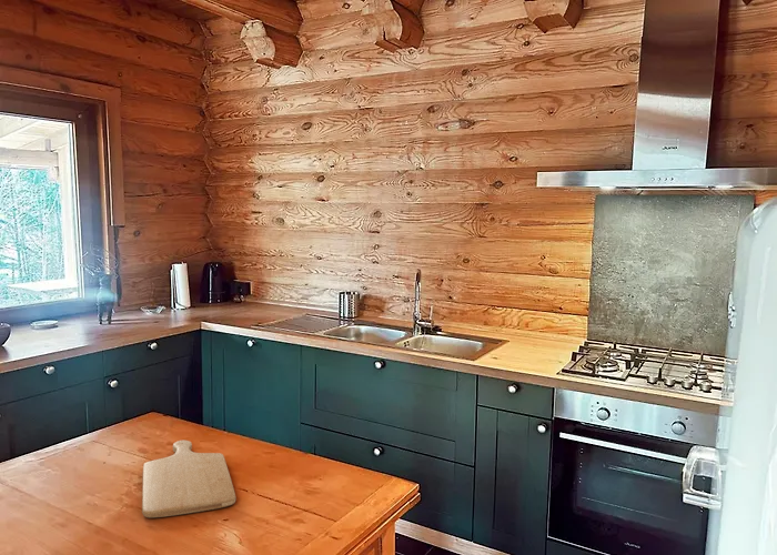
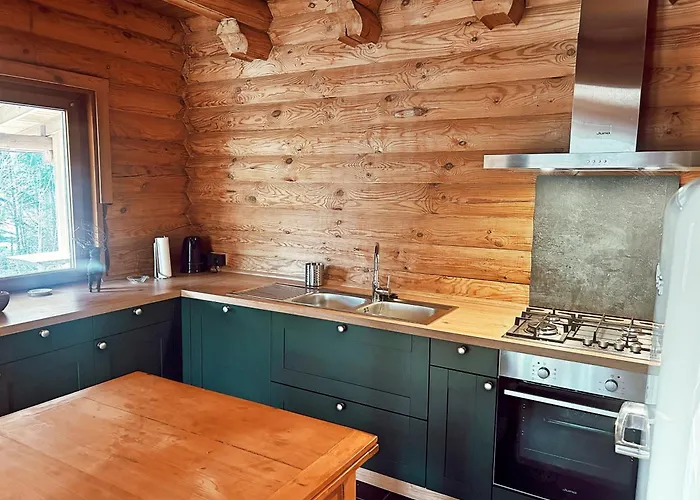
- chopping board (185, 472)
